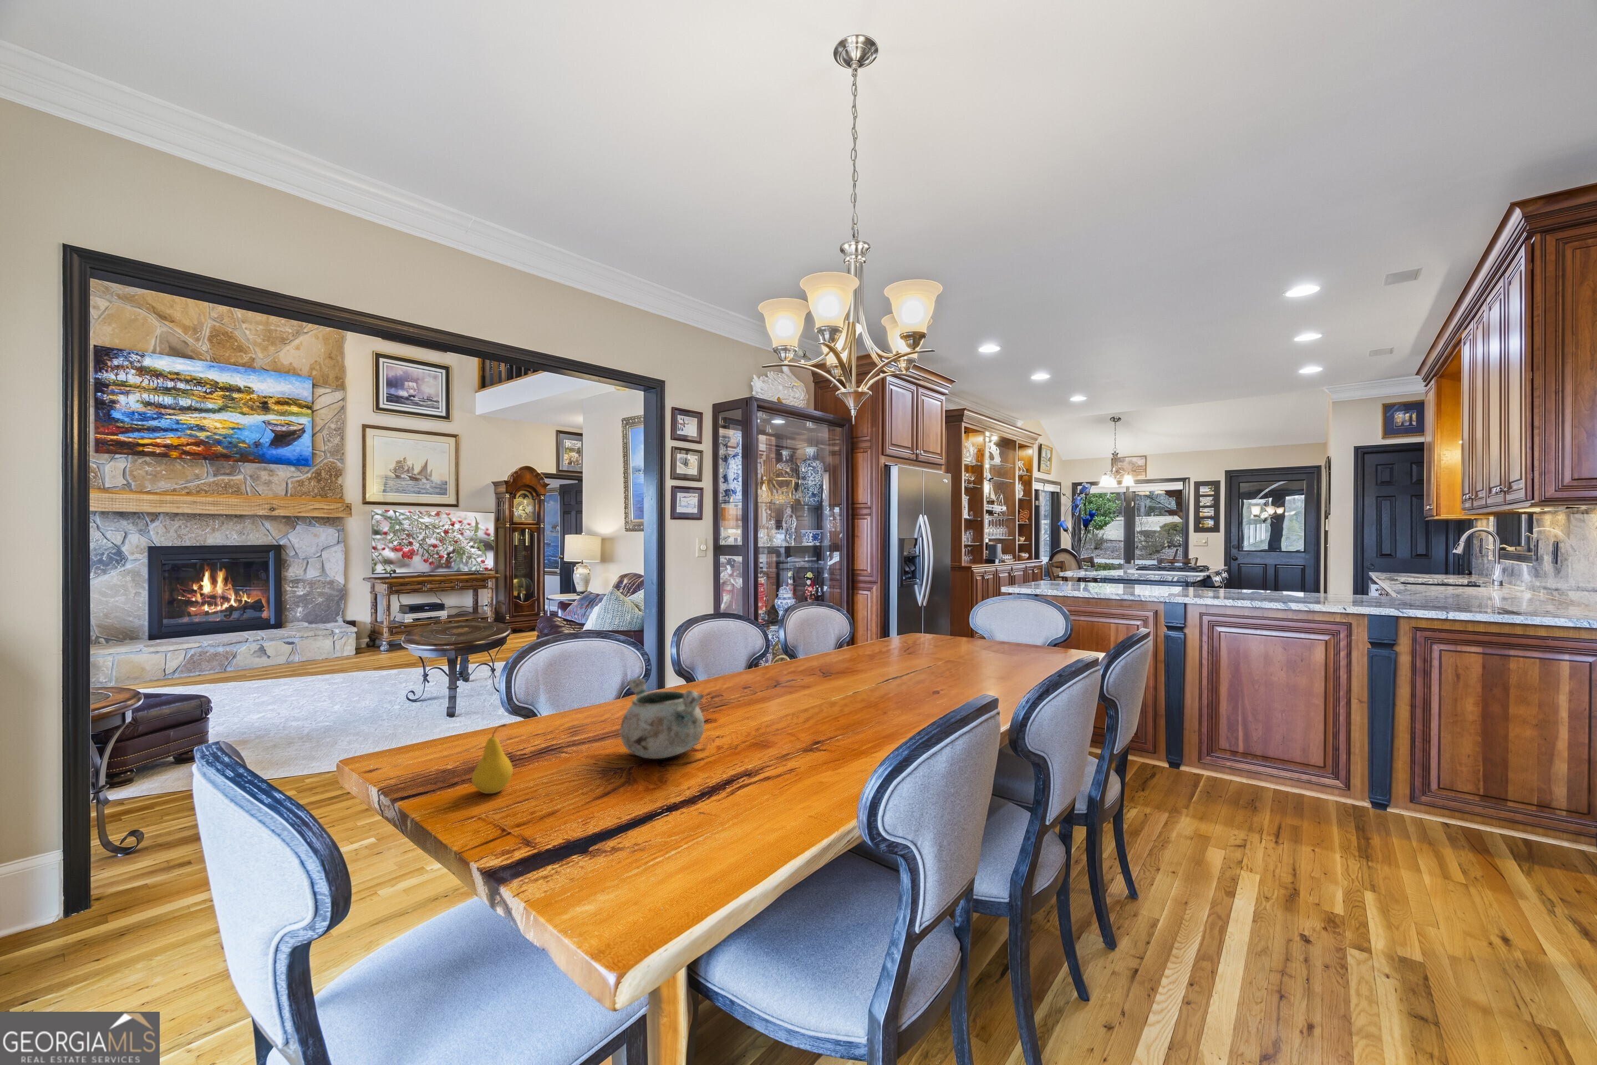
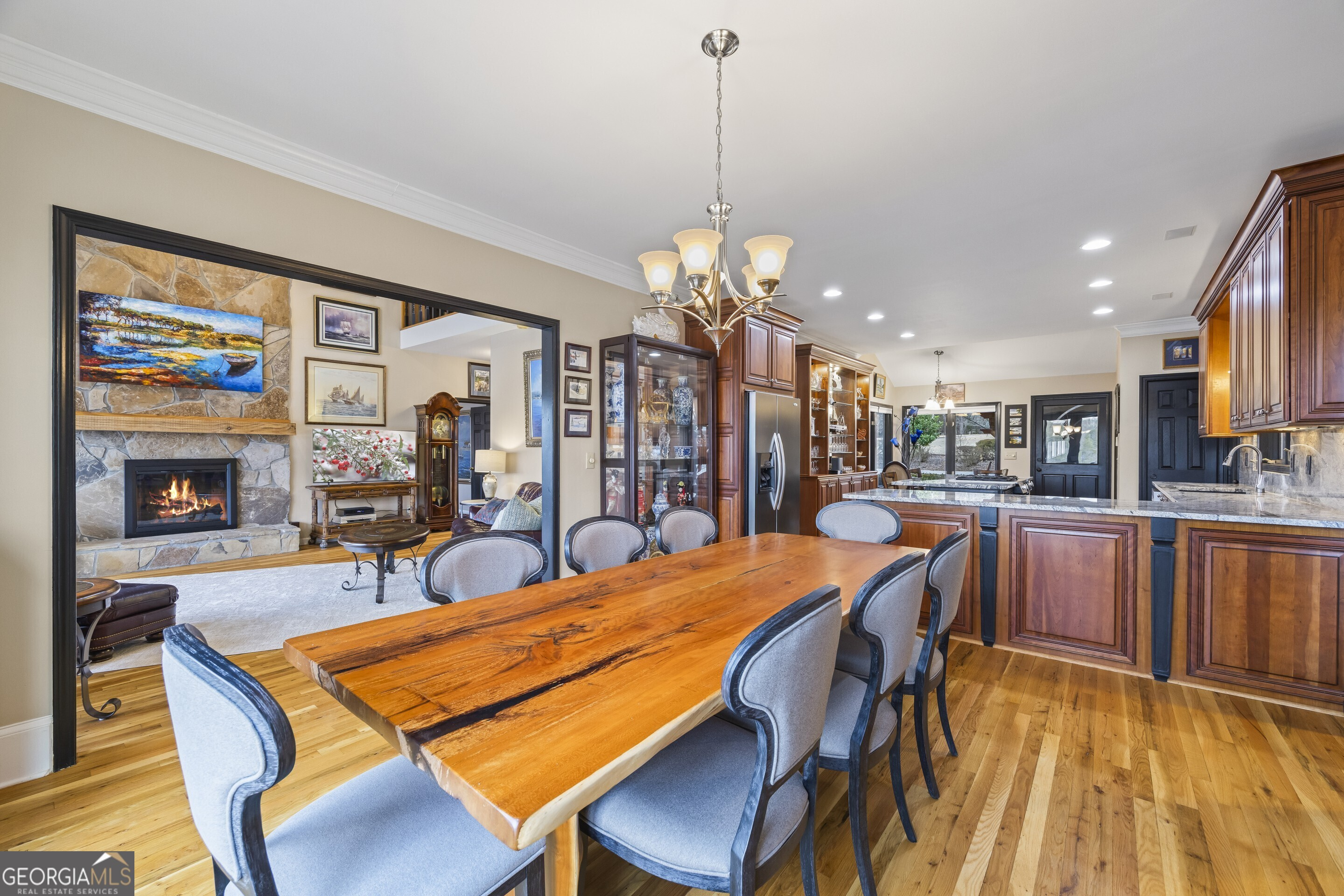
- fruit (492, 757)
- decorative bowl (661, 718)
